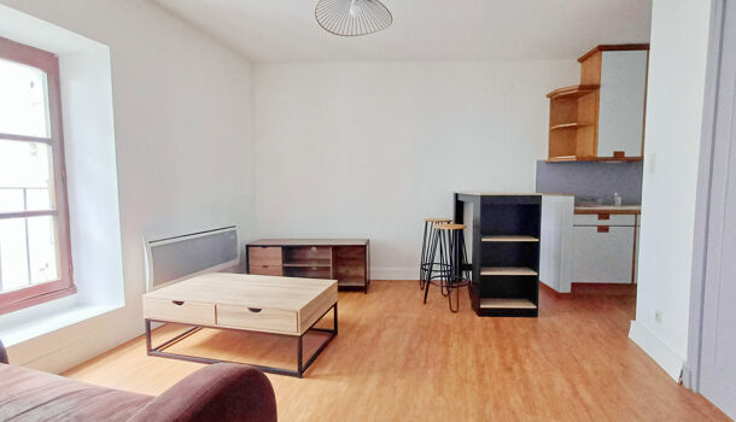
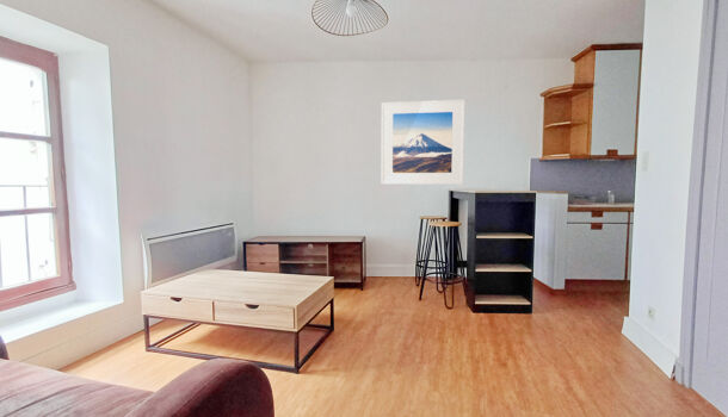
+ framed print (421, 143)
